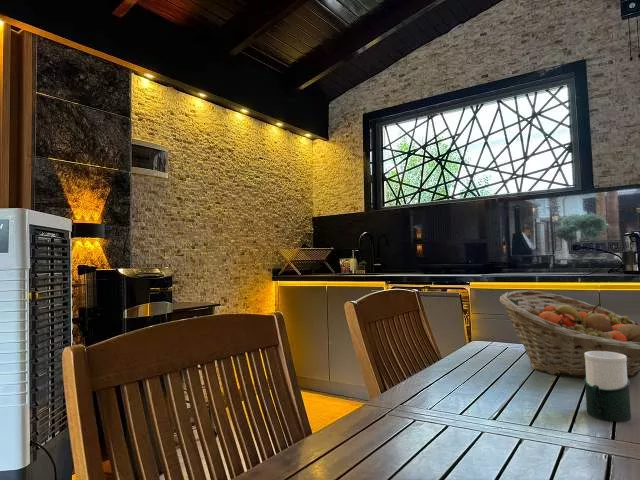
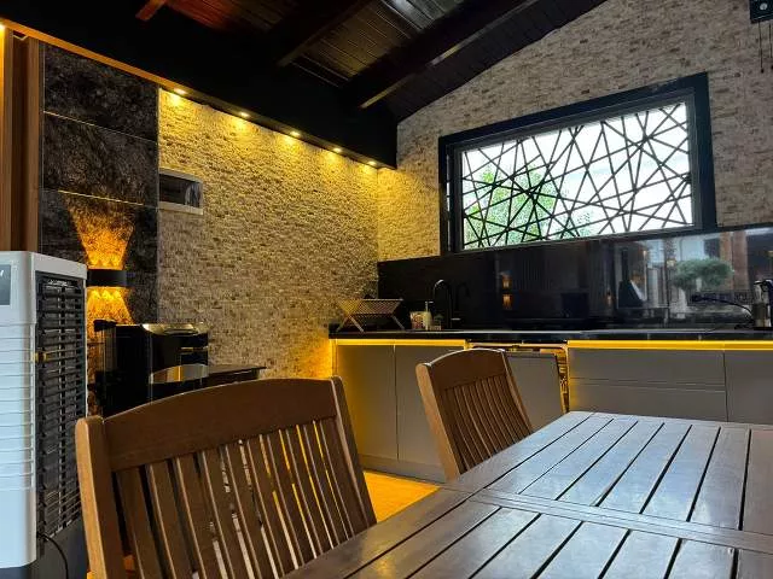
- cup (603, 386)
- fruit basket (574, 328)
